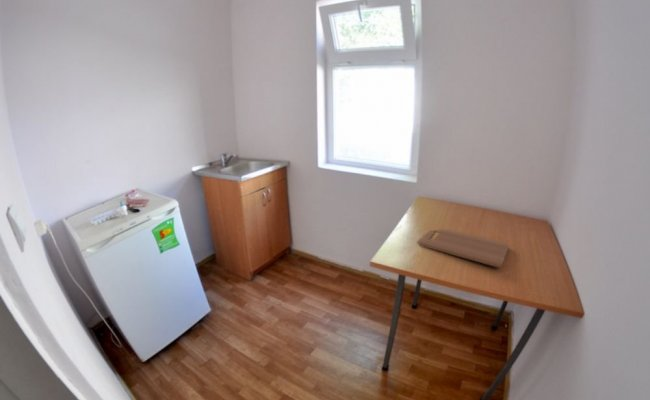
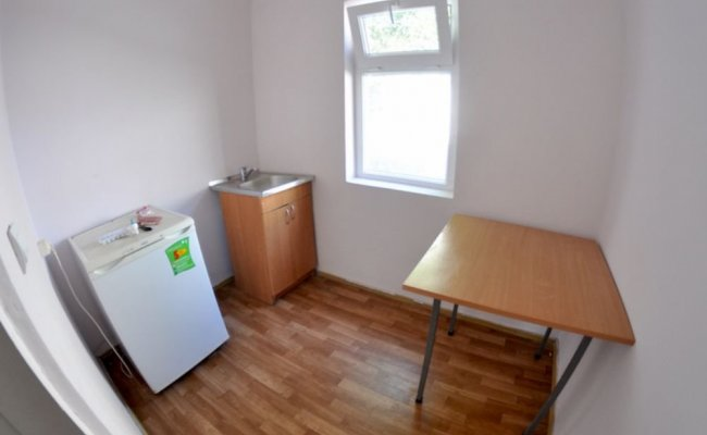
- cutting board (462, 244)
